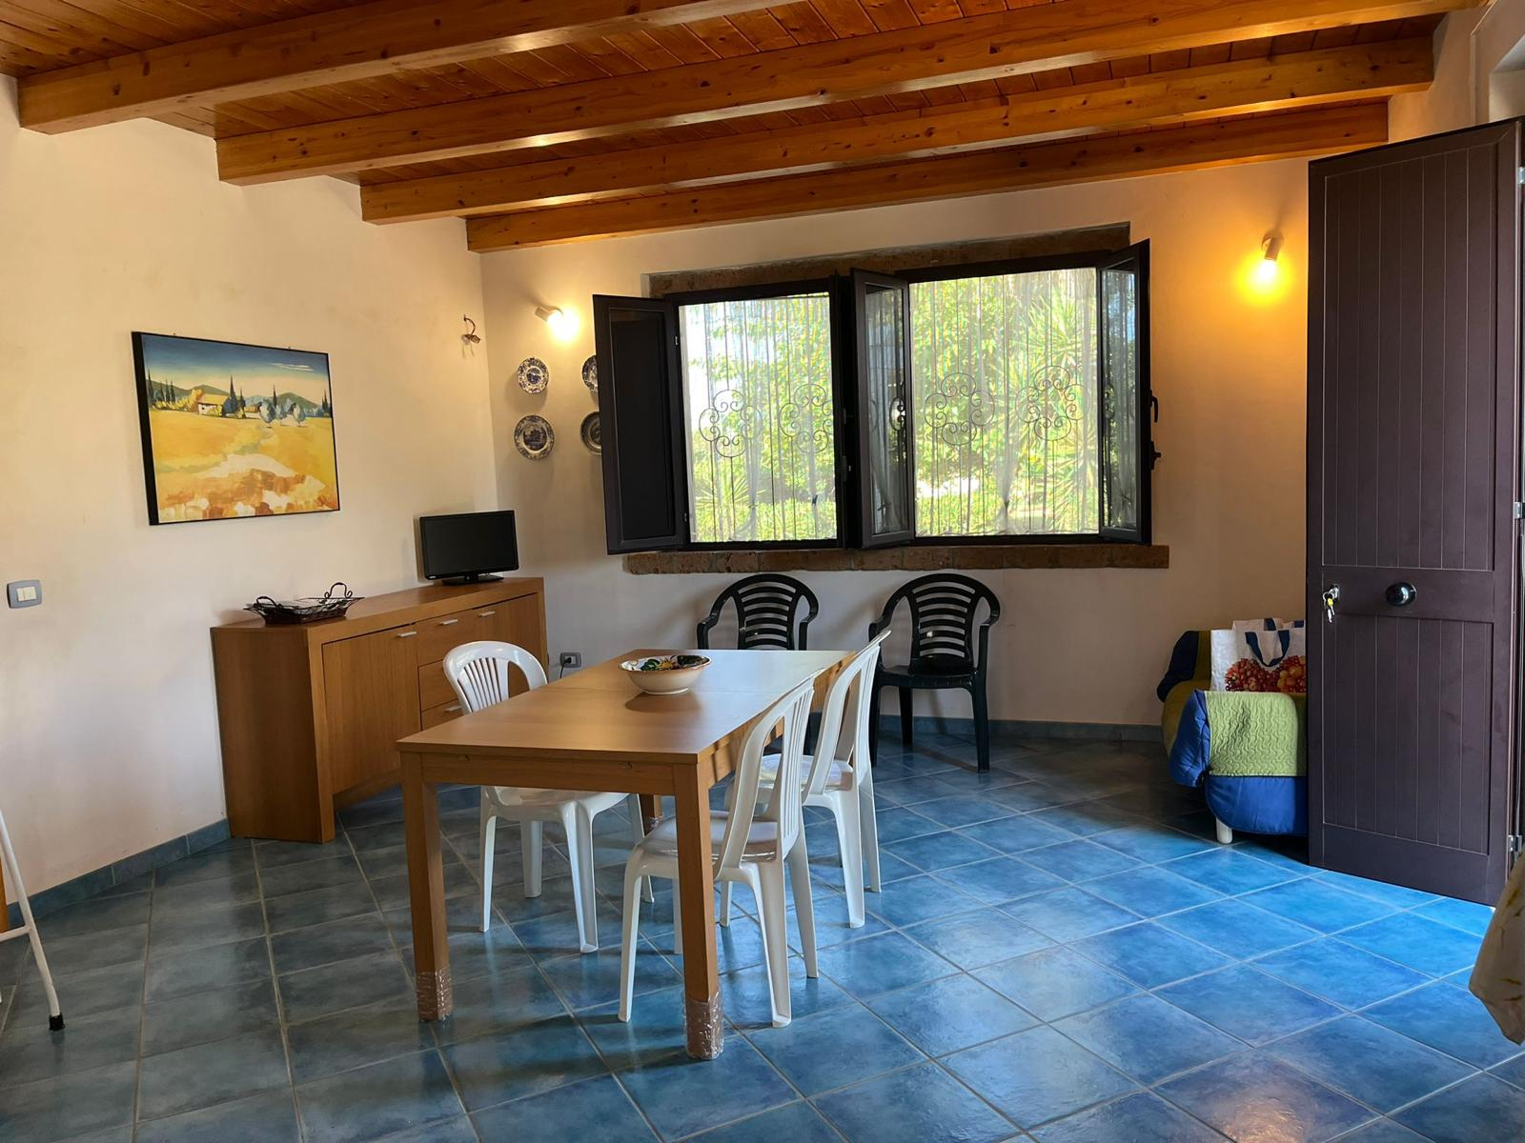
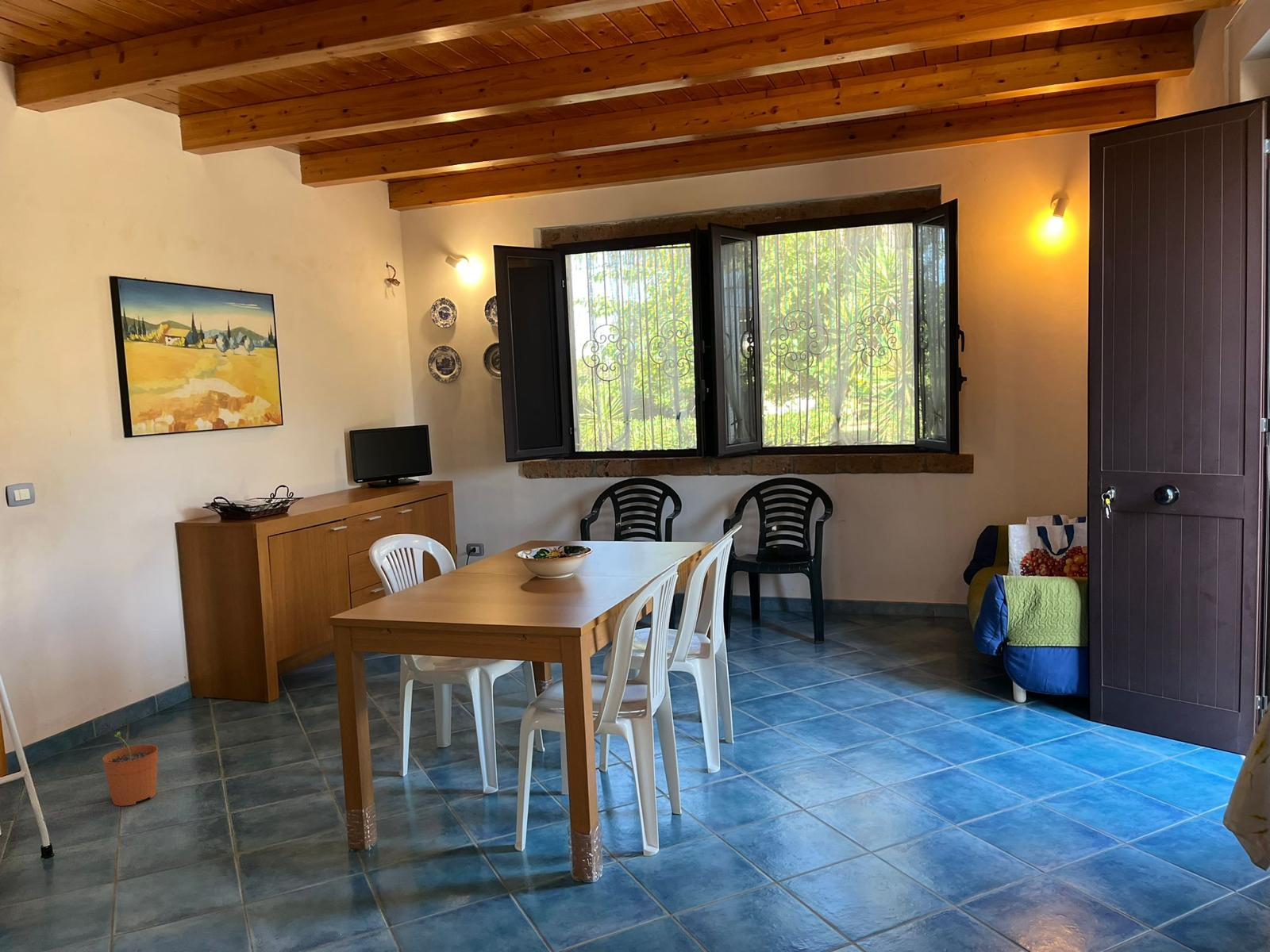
+ plant pot (131, 764)
